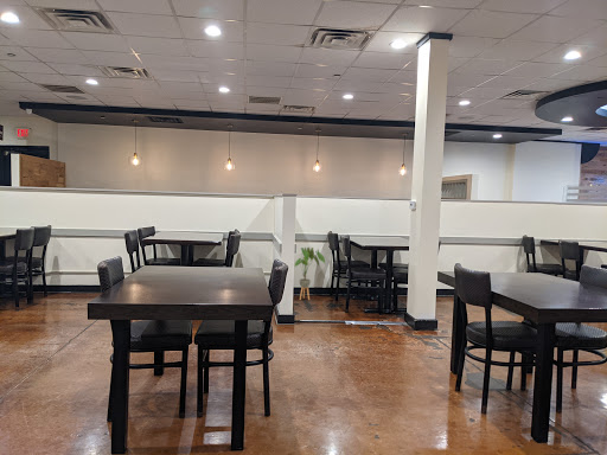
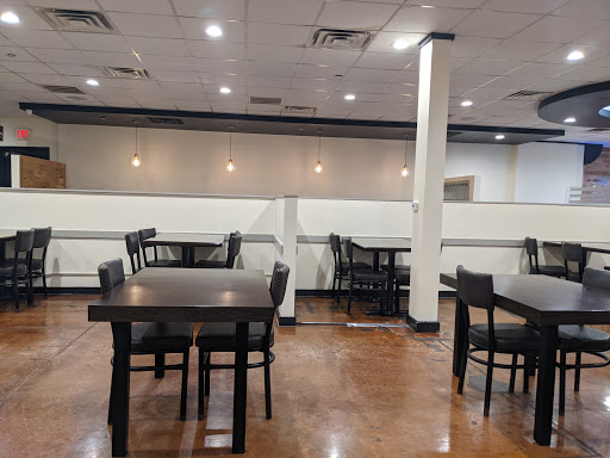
- house plant (306, 273)
